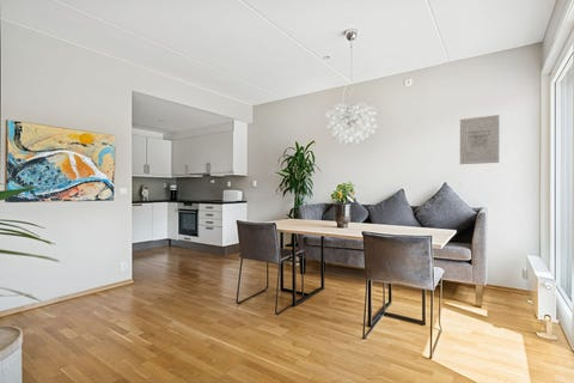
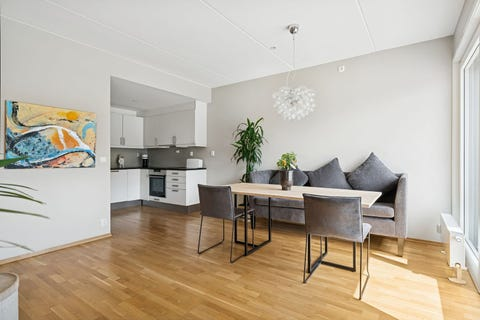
- wall art (478, 140)
